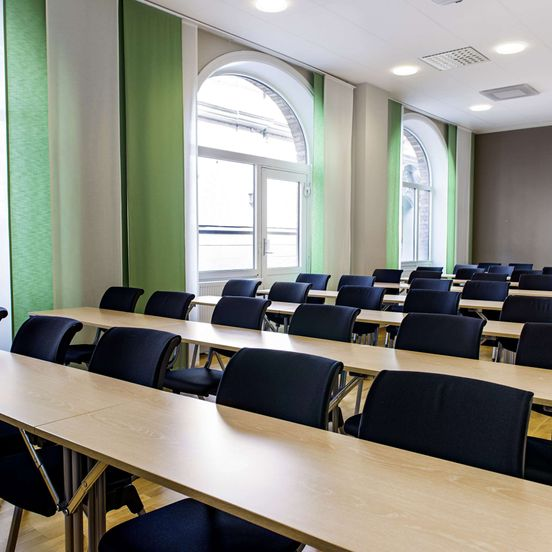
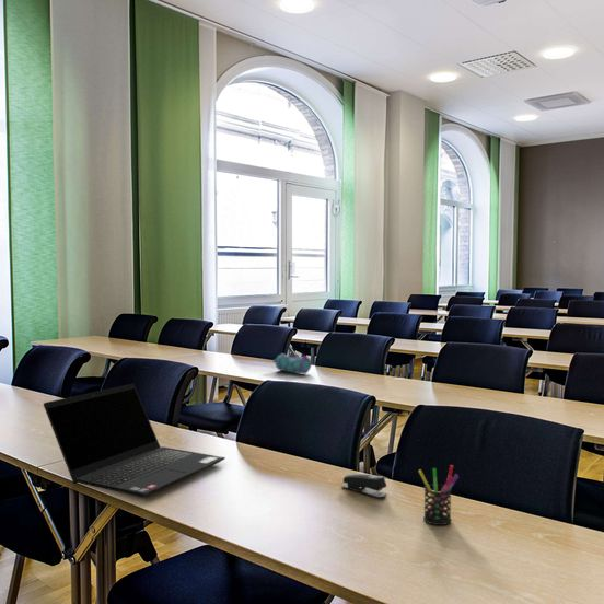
+ pencil case (292, 362)
+ laptop computer (138, 433)
+ pen holder (438, 491)
+ stapler (363, 481)
